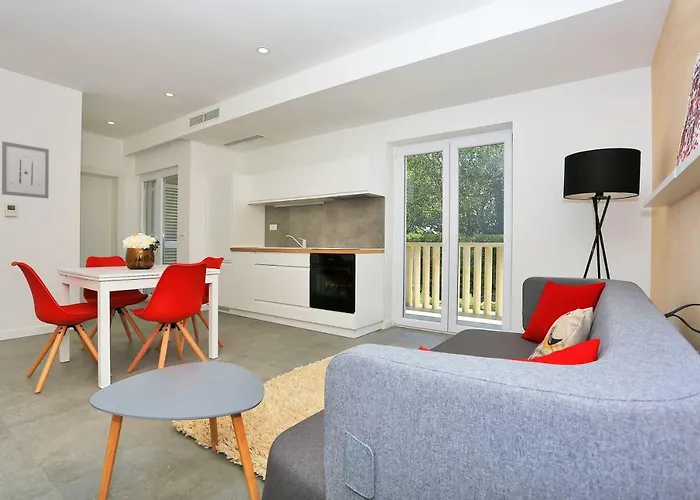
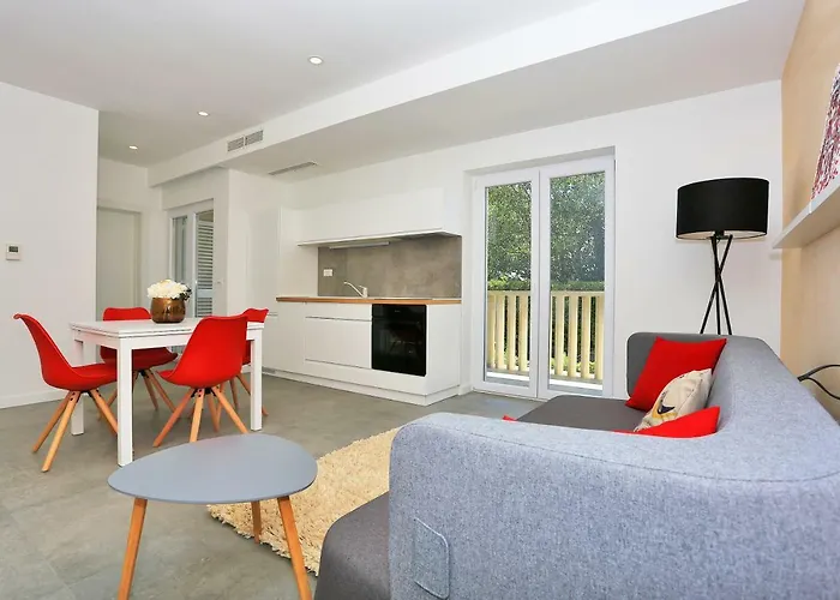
- wall art (26, 170)
